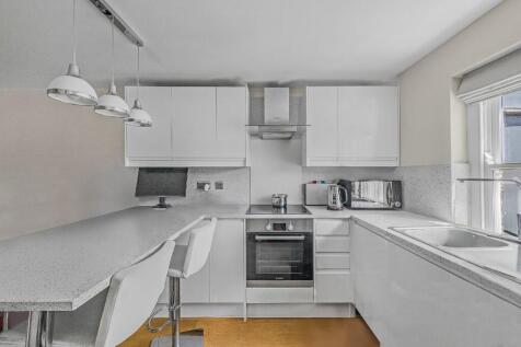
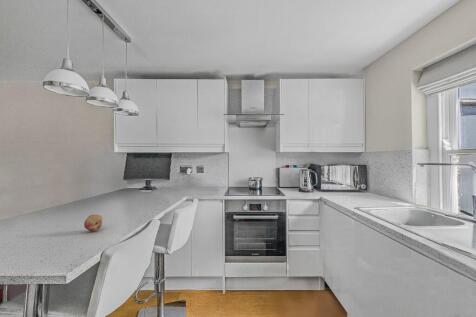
+ fruit (93, 223)
